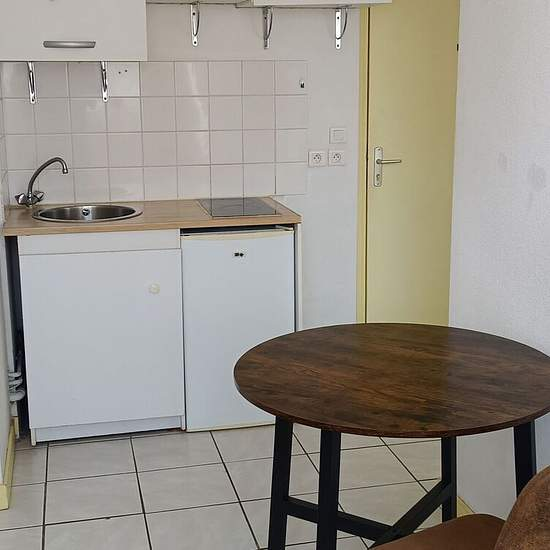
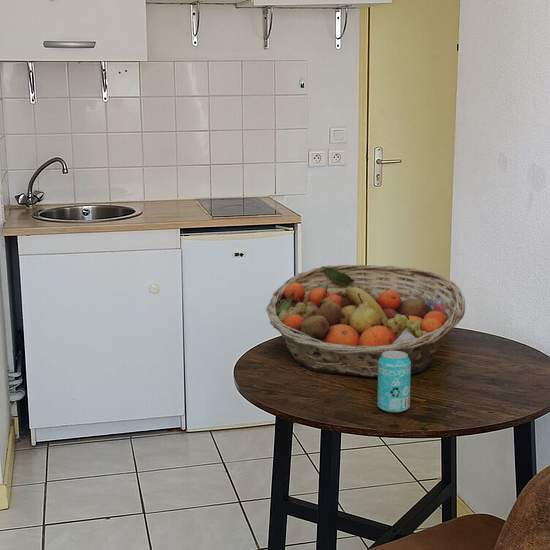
+ beverage can (394, 381)
+ fruit basket (364, 318)
